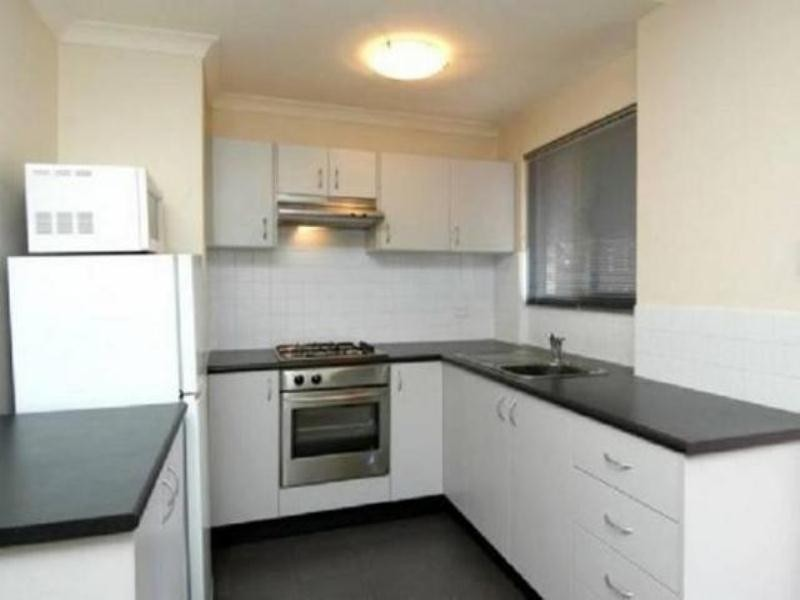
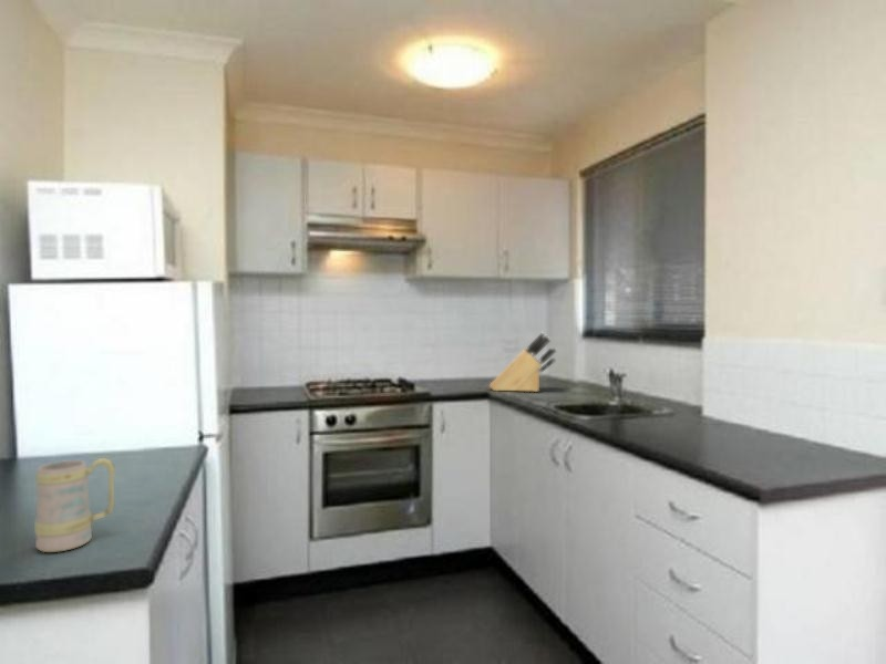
+ knife block (523, 361)
+ mug (75, 501)
